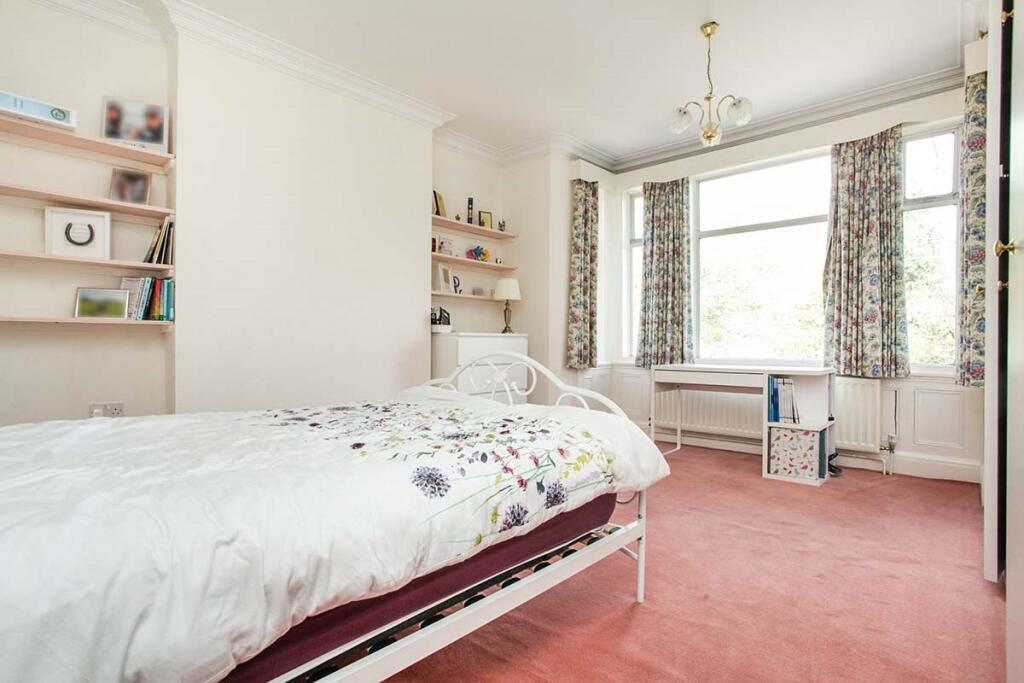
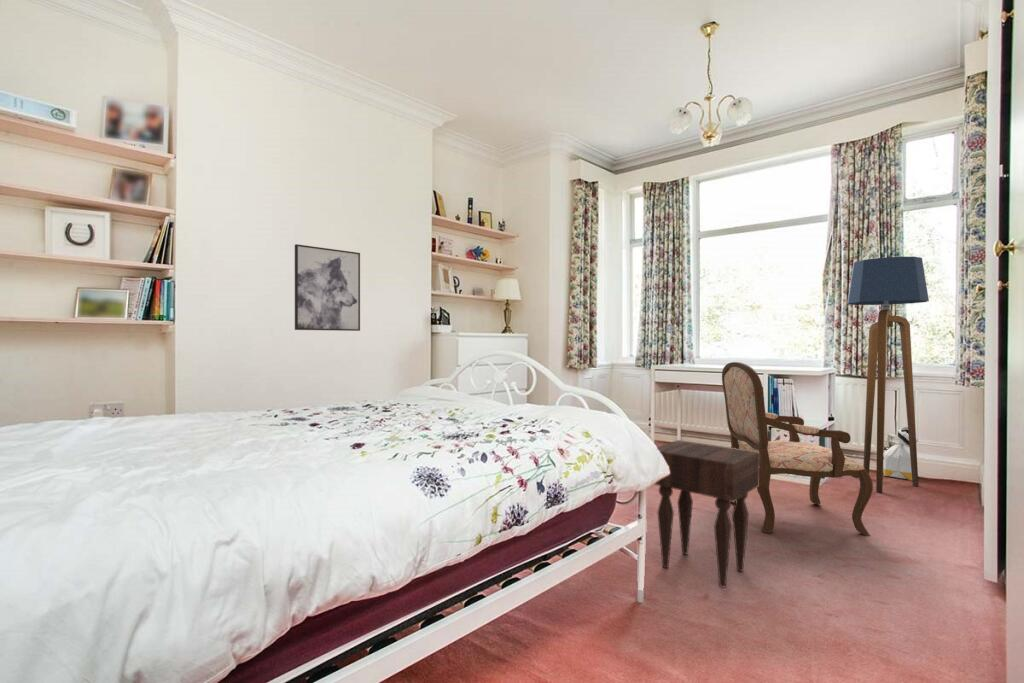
+ bag (900, 451)
+ armchair (790, 439)
+ wall art (328, 289)
+ floor lamp (885, 373)
+ nightstand (715, 504)
